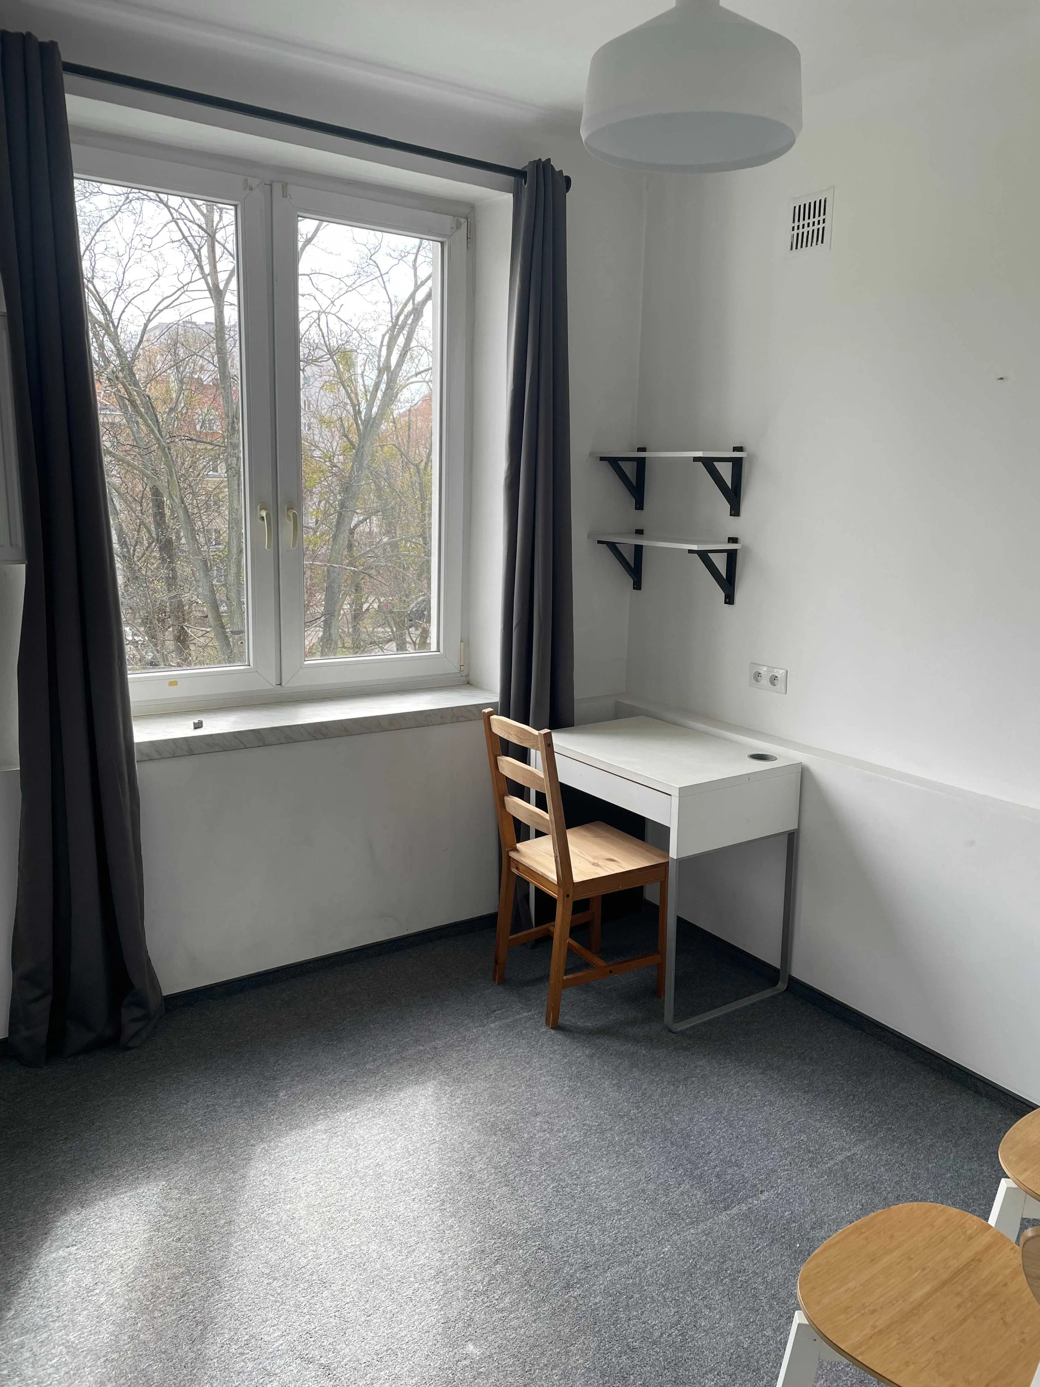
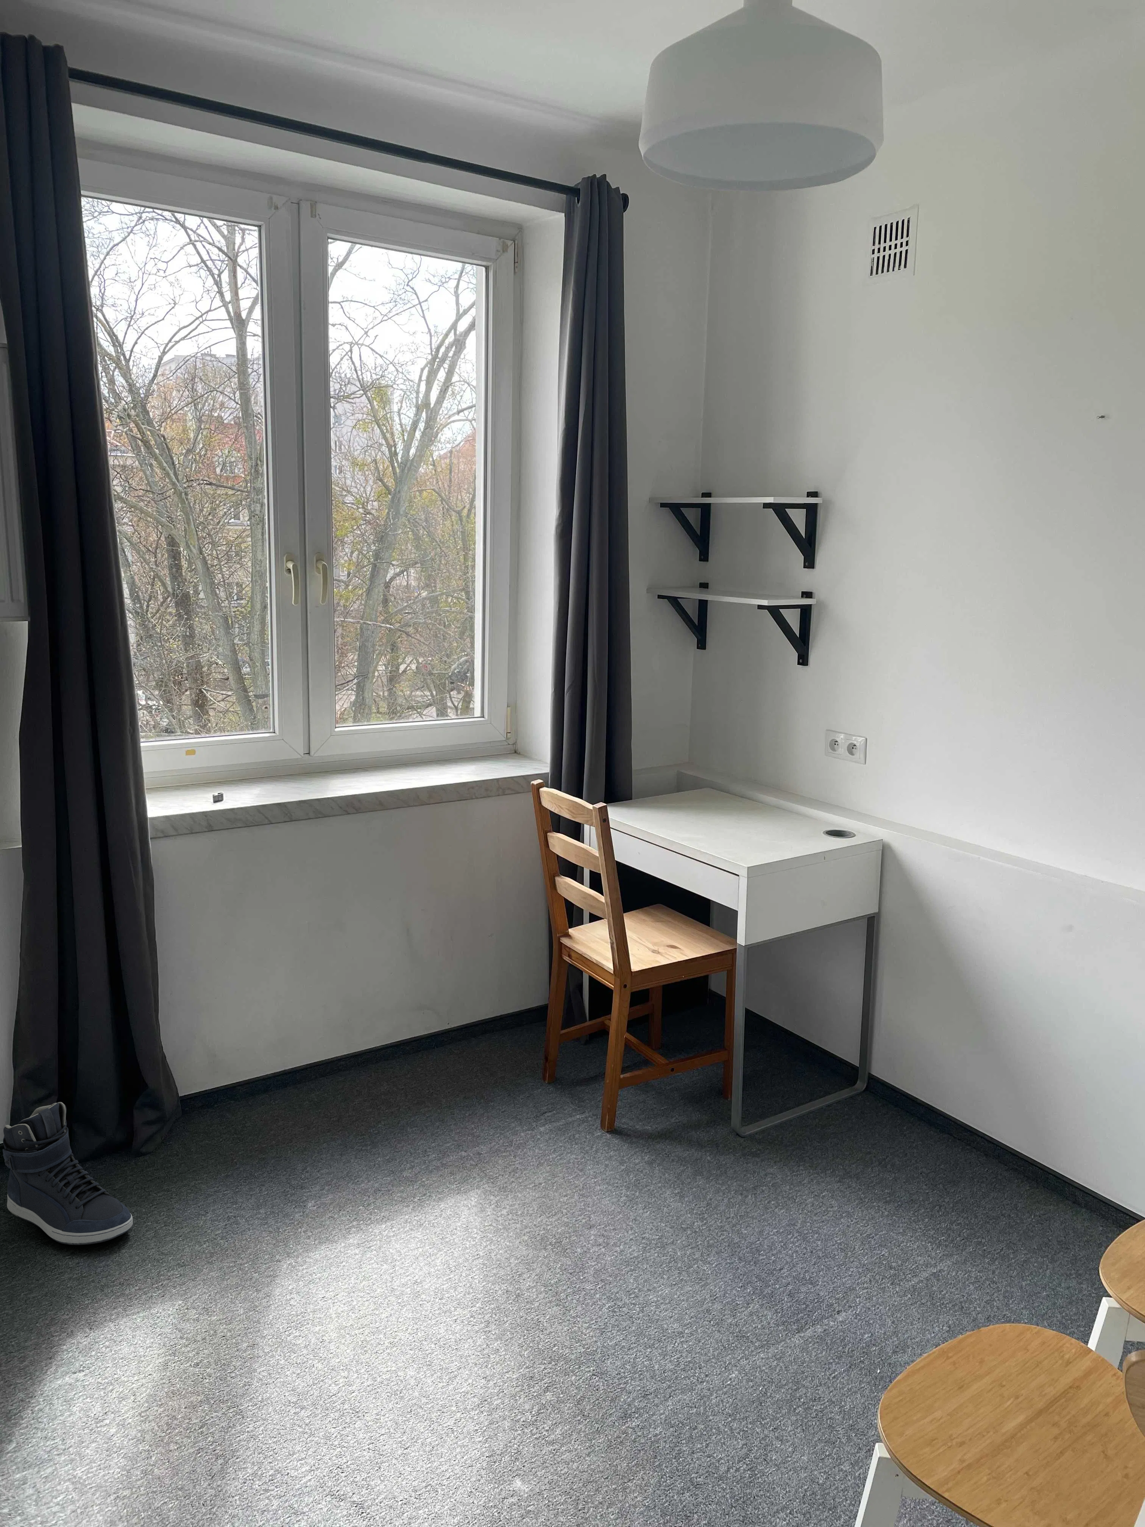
+ sneaker (65, 1167)
